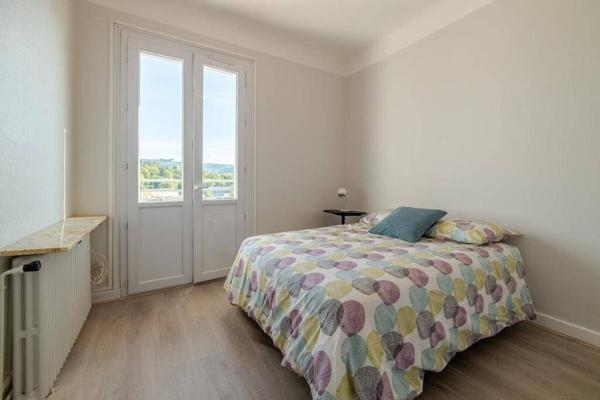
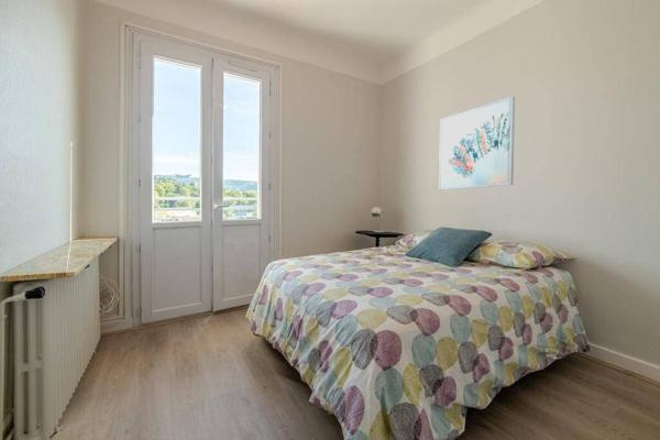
+ wall art (472, 148)
